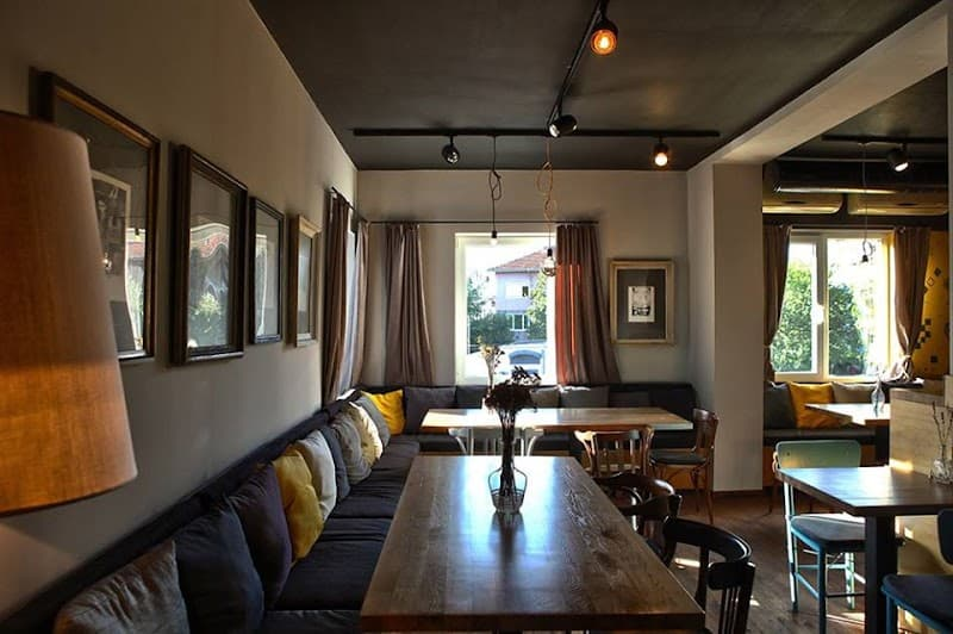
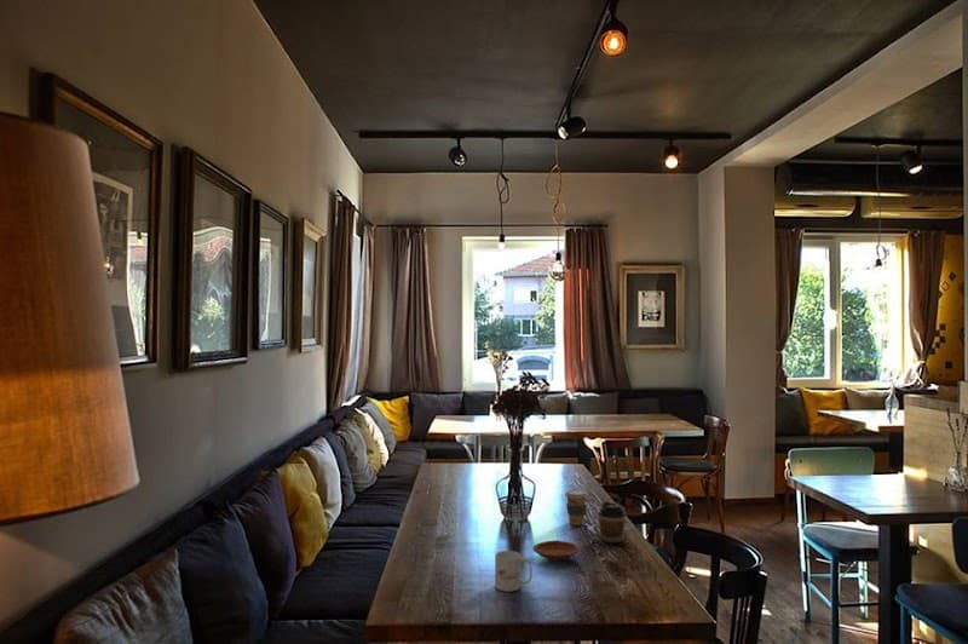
+ coffee cup (611, 521)
+ mug (513, 570)
+ plate (555, 552)
+ coffee cup (576, 507)
